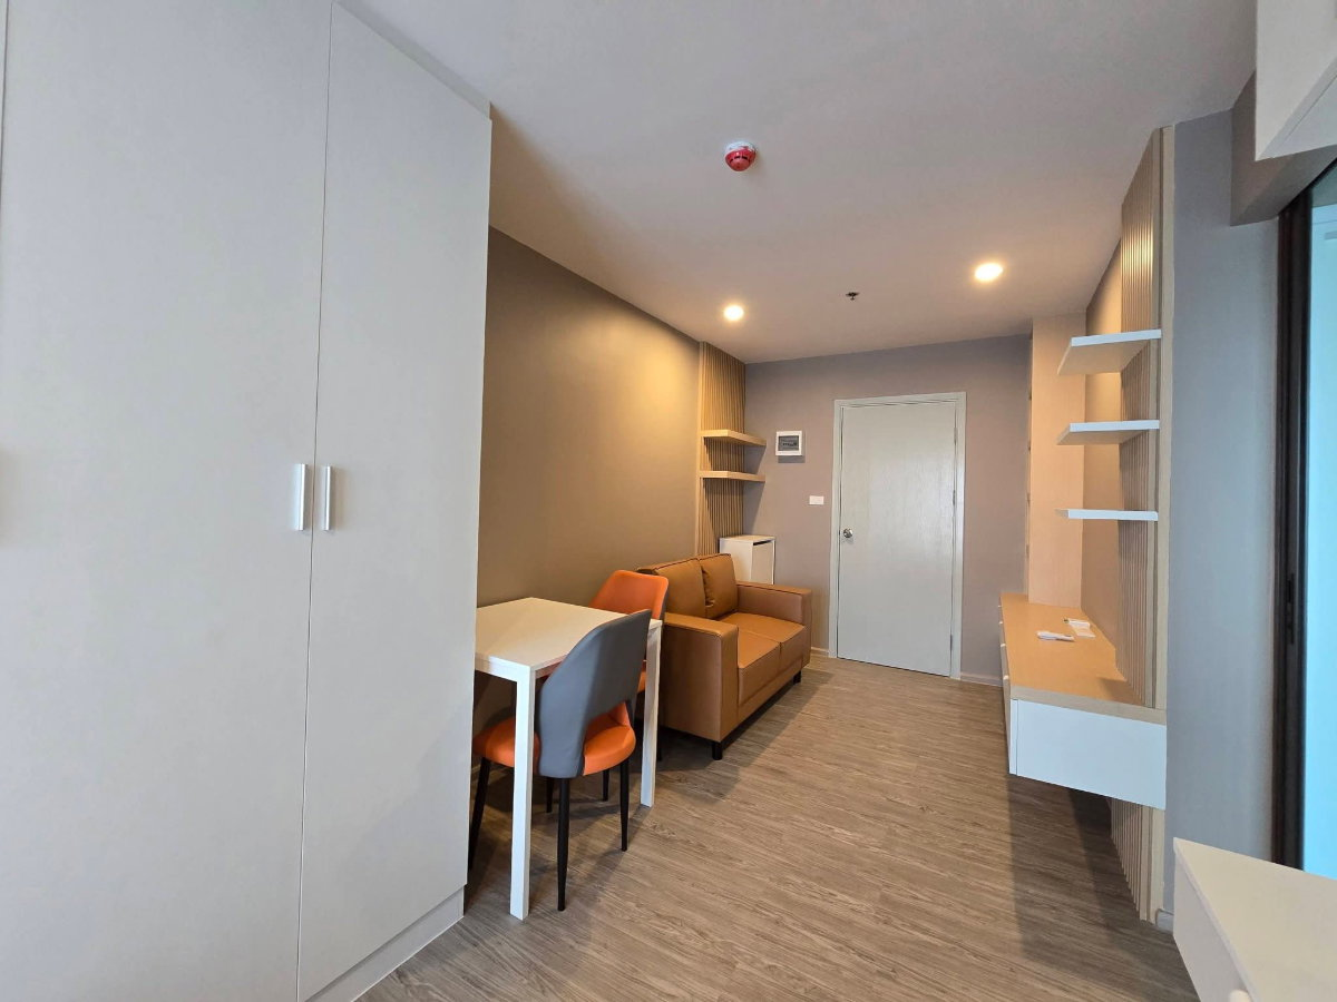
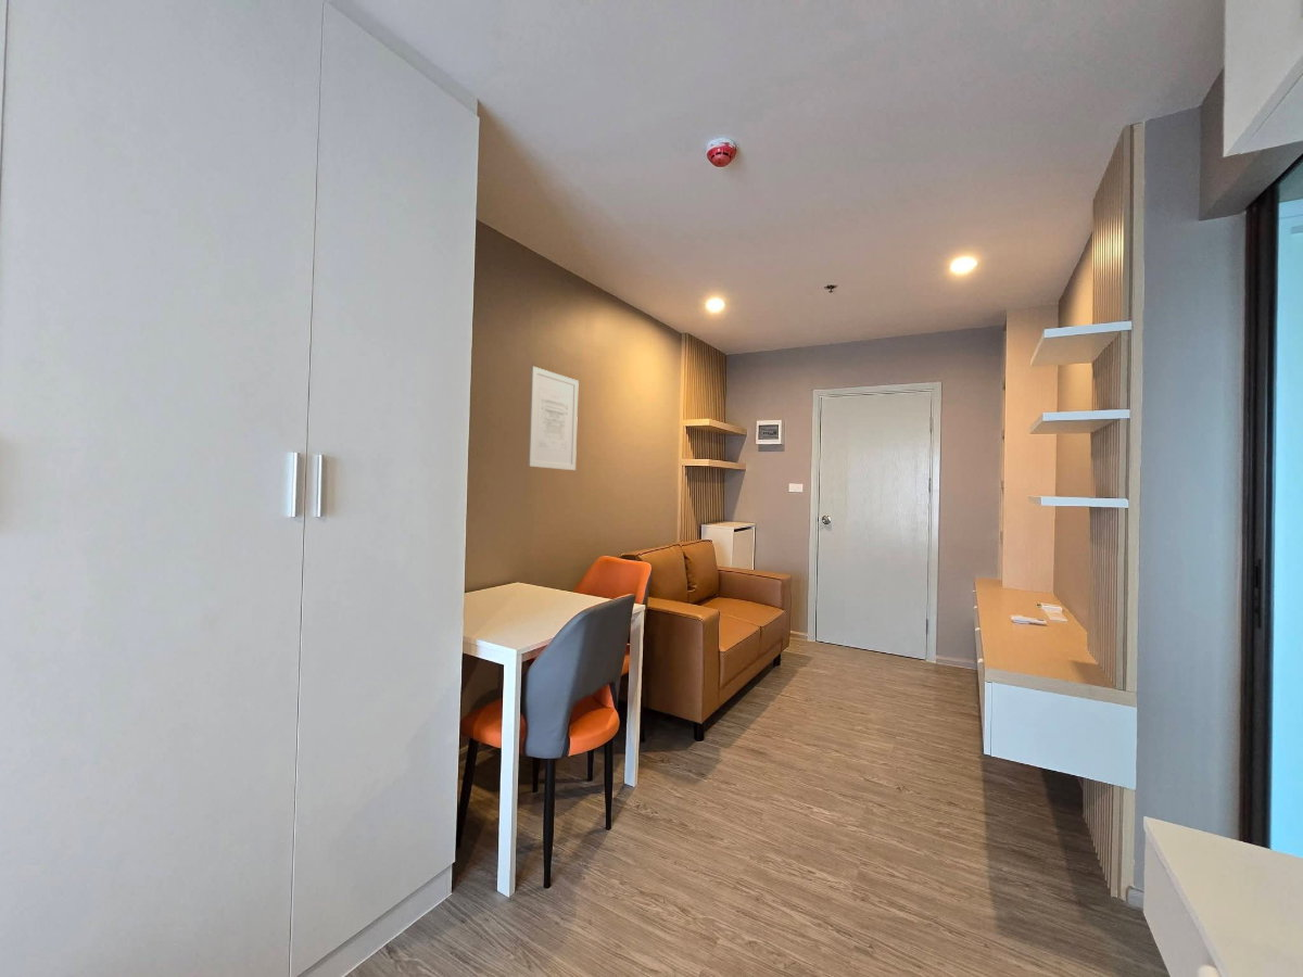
+ wall art (554, 420)
